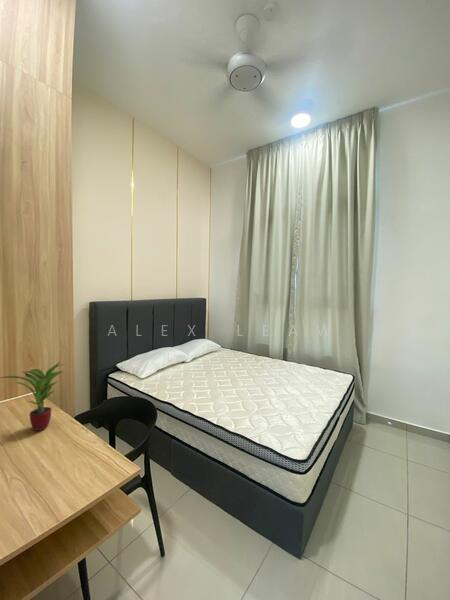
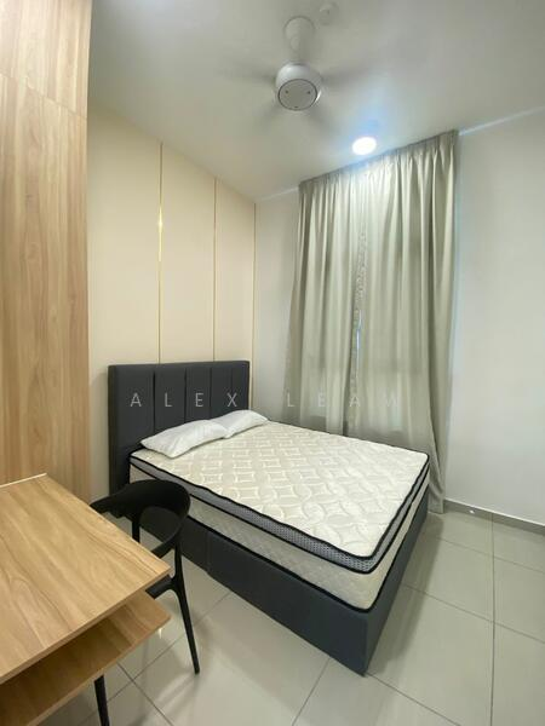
- potted plant (35, 398)
